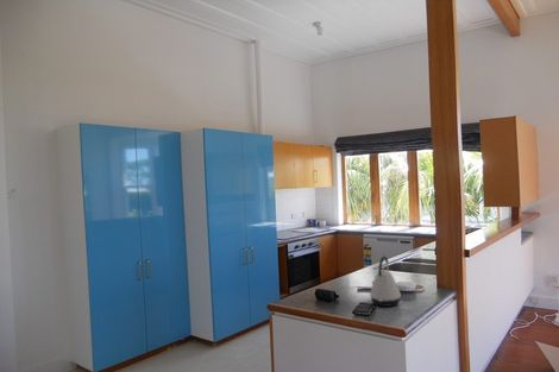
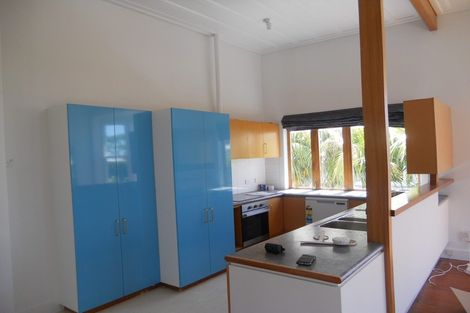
- kettle (384, 279)
